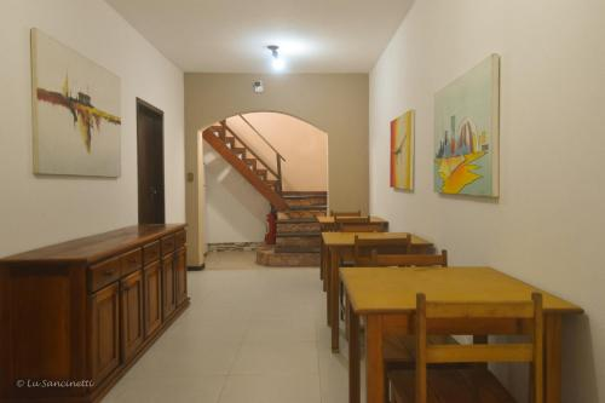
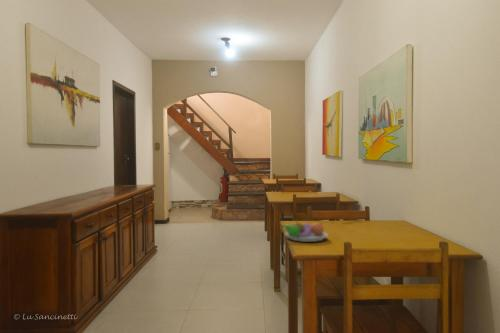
+ fruit bowl (304, 229)
